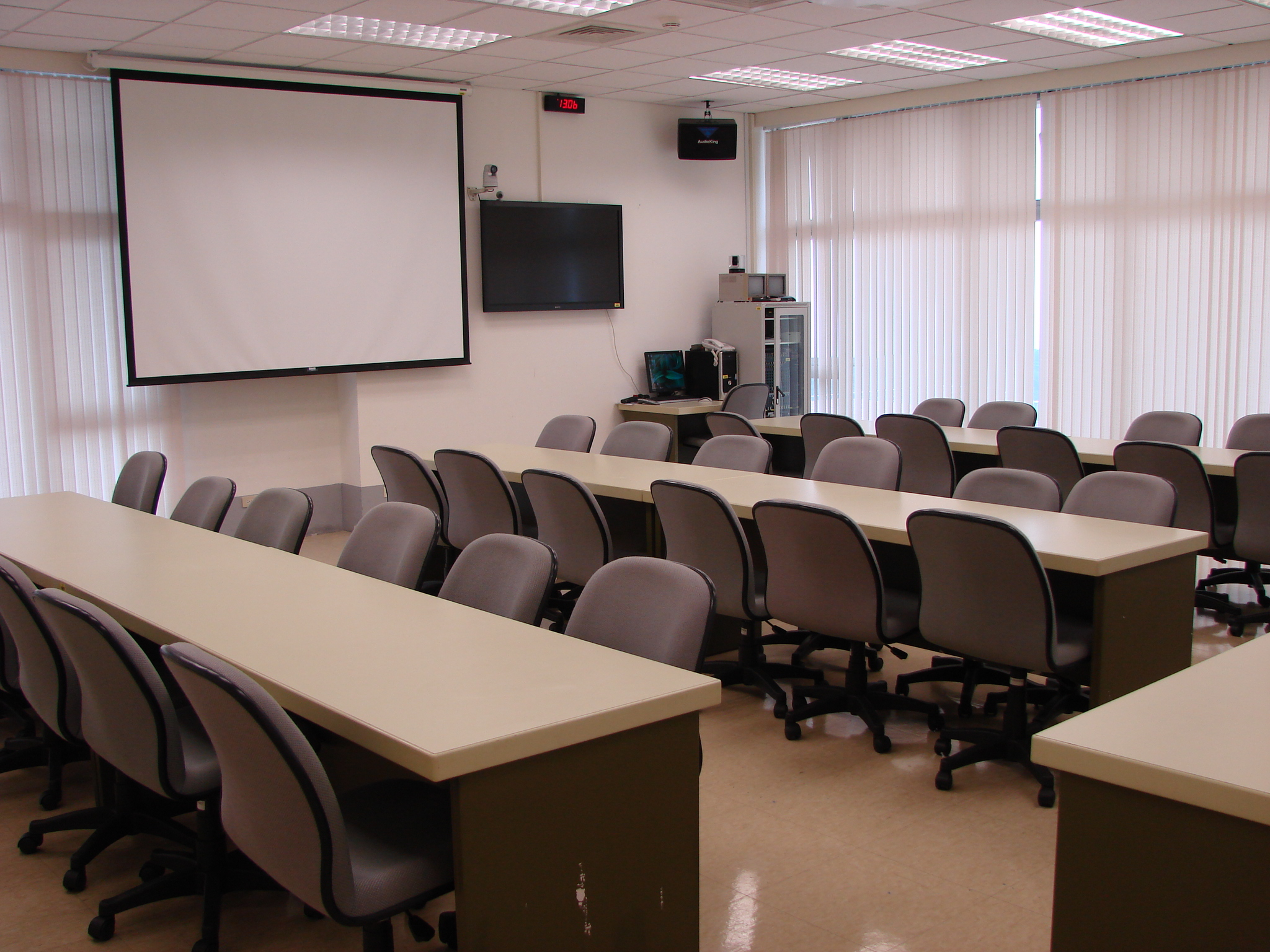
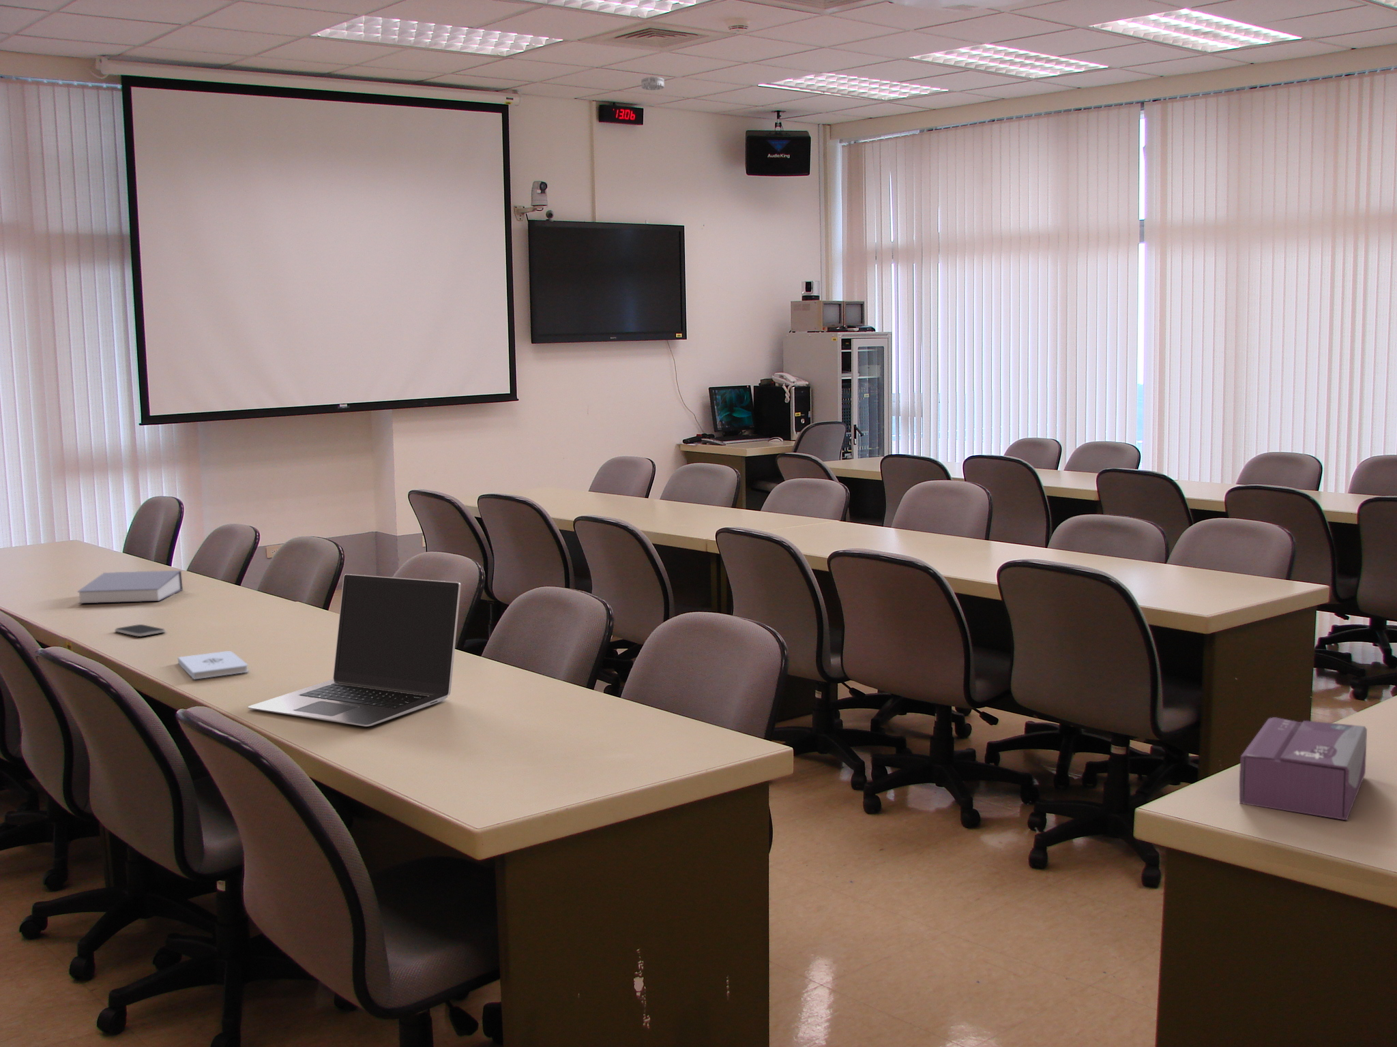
+ book (131, 586)
+ smoke detector (652, 84)
+ tissue box (1305, 763)
+ notepad (212, 664)
+ smartphone (140, 630)
+ laptop (355, 644)
